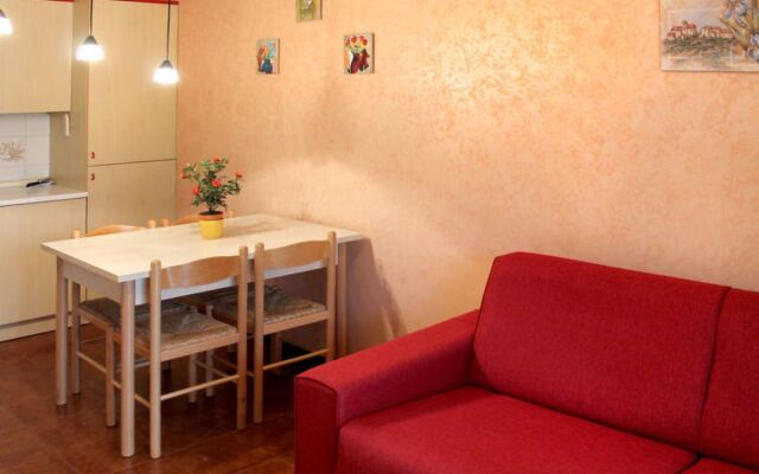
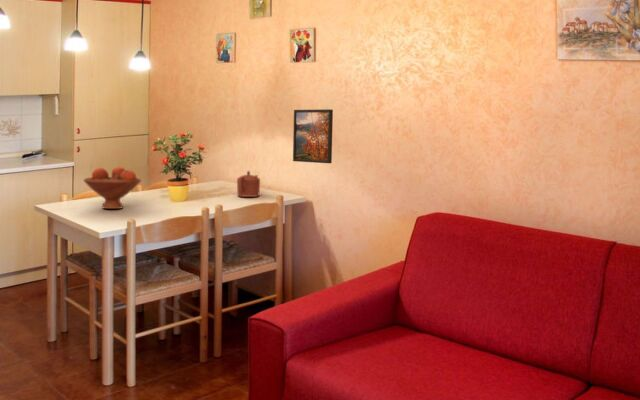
+ teapot (248, 183)
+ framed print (312, 136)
+ fruit bowl (112, 188)
